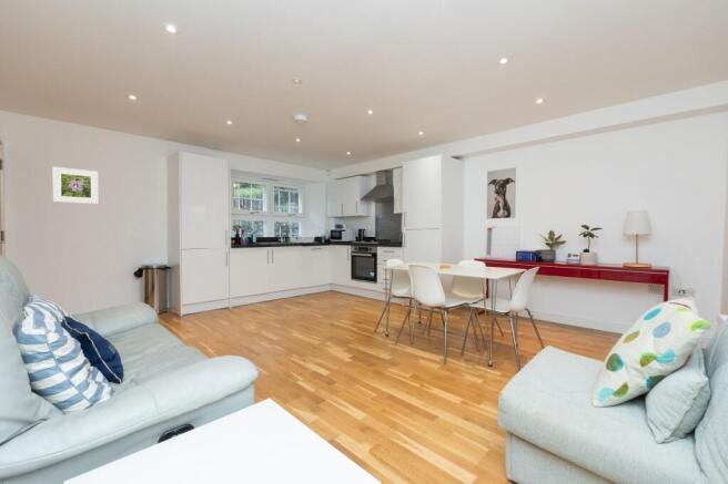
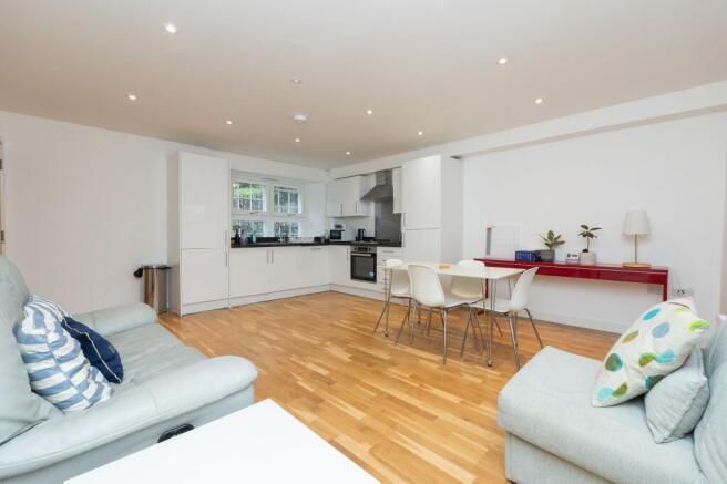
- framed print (501, 194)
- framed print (75, 186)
